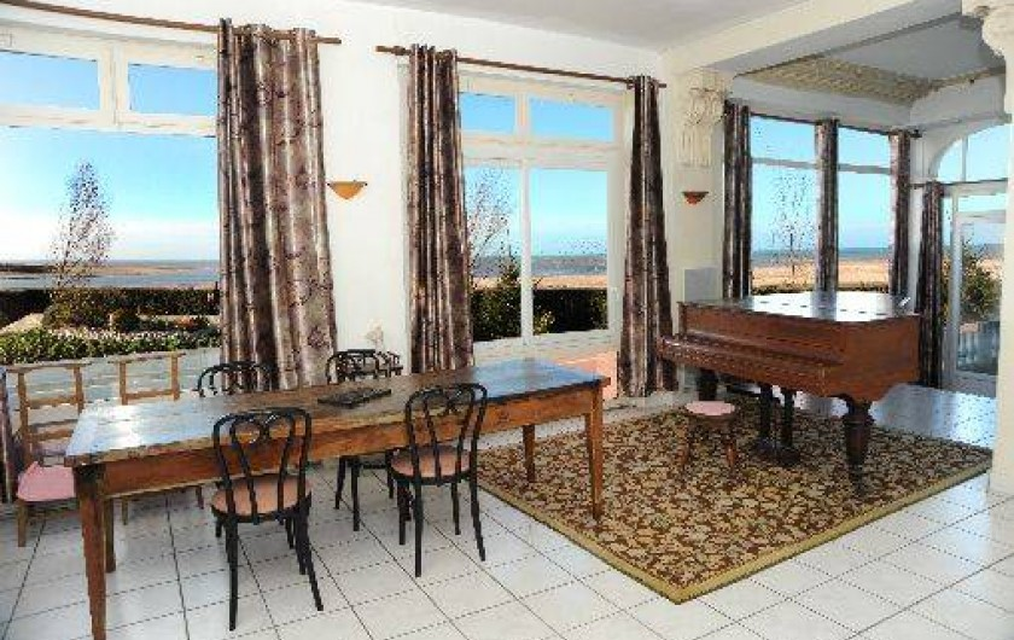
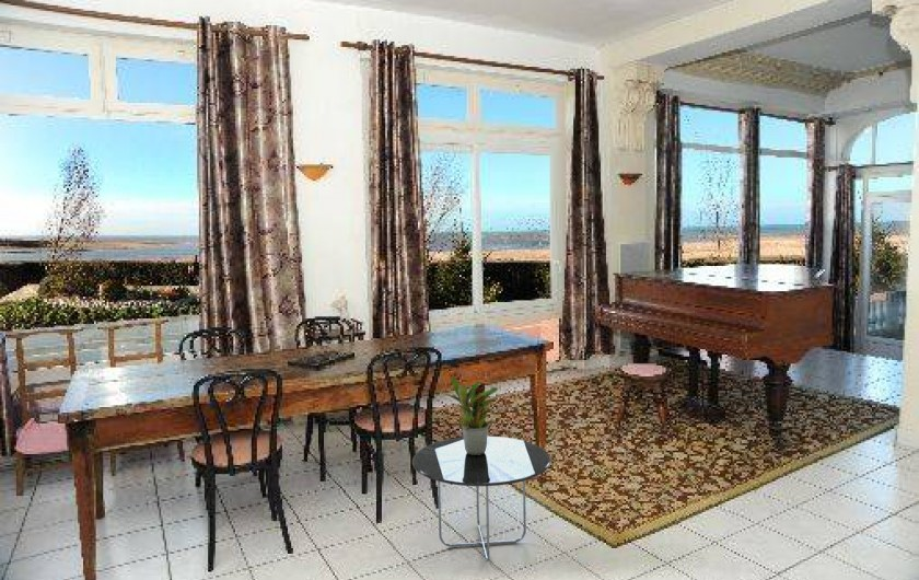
+ side table (478, 500)
+ potted plant (469, 416)
